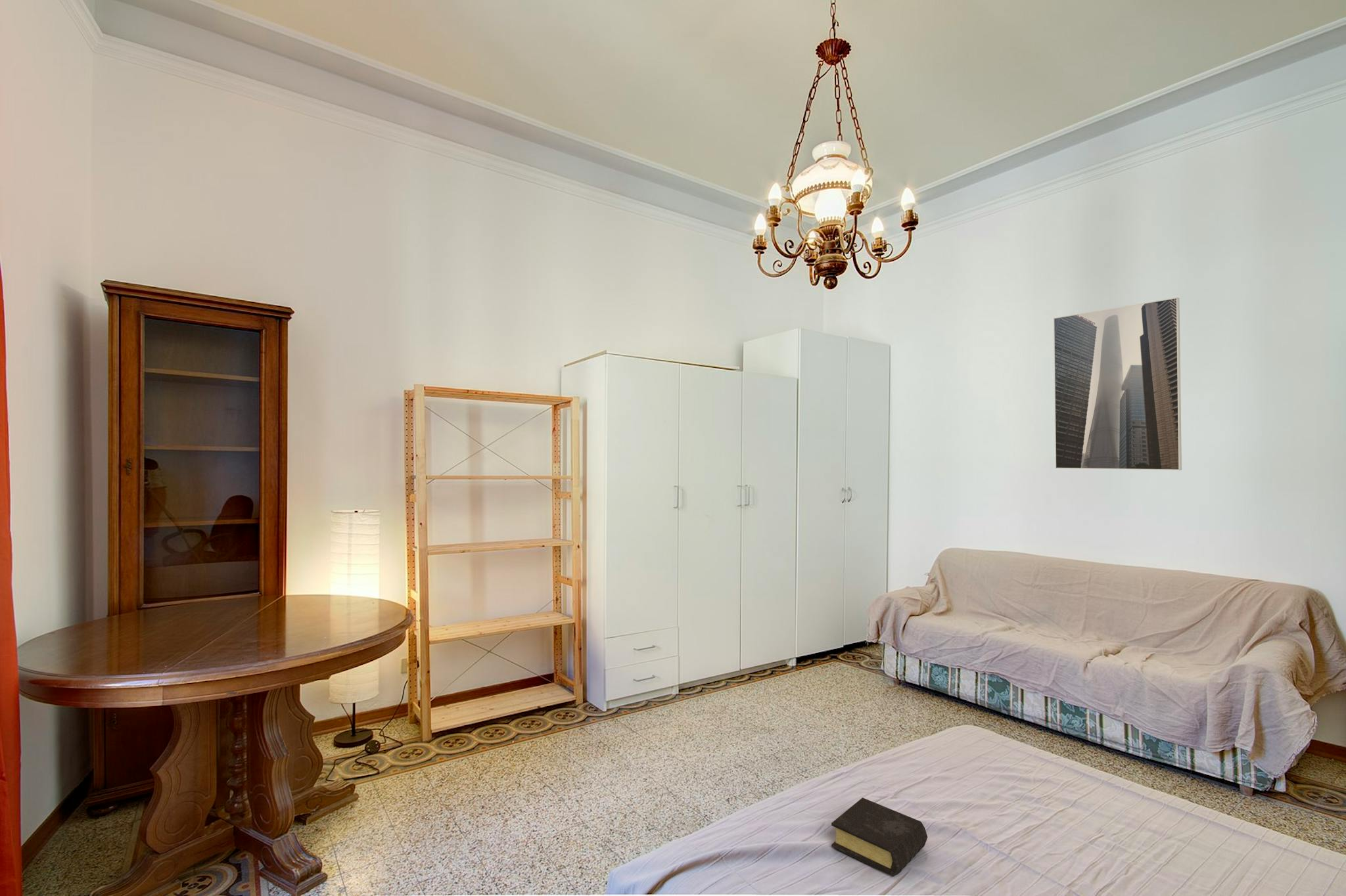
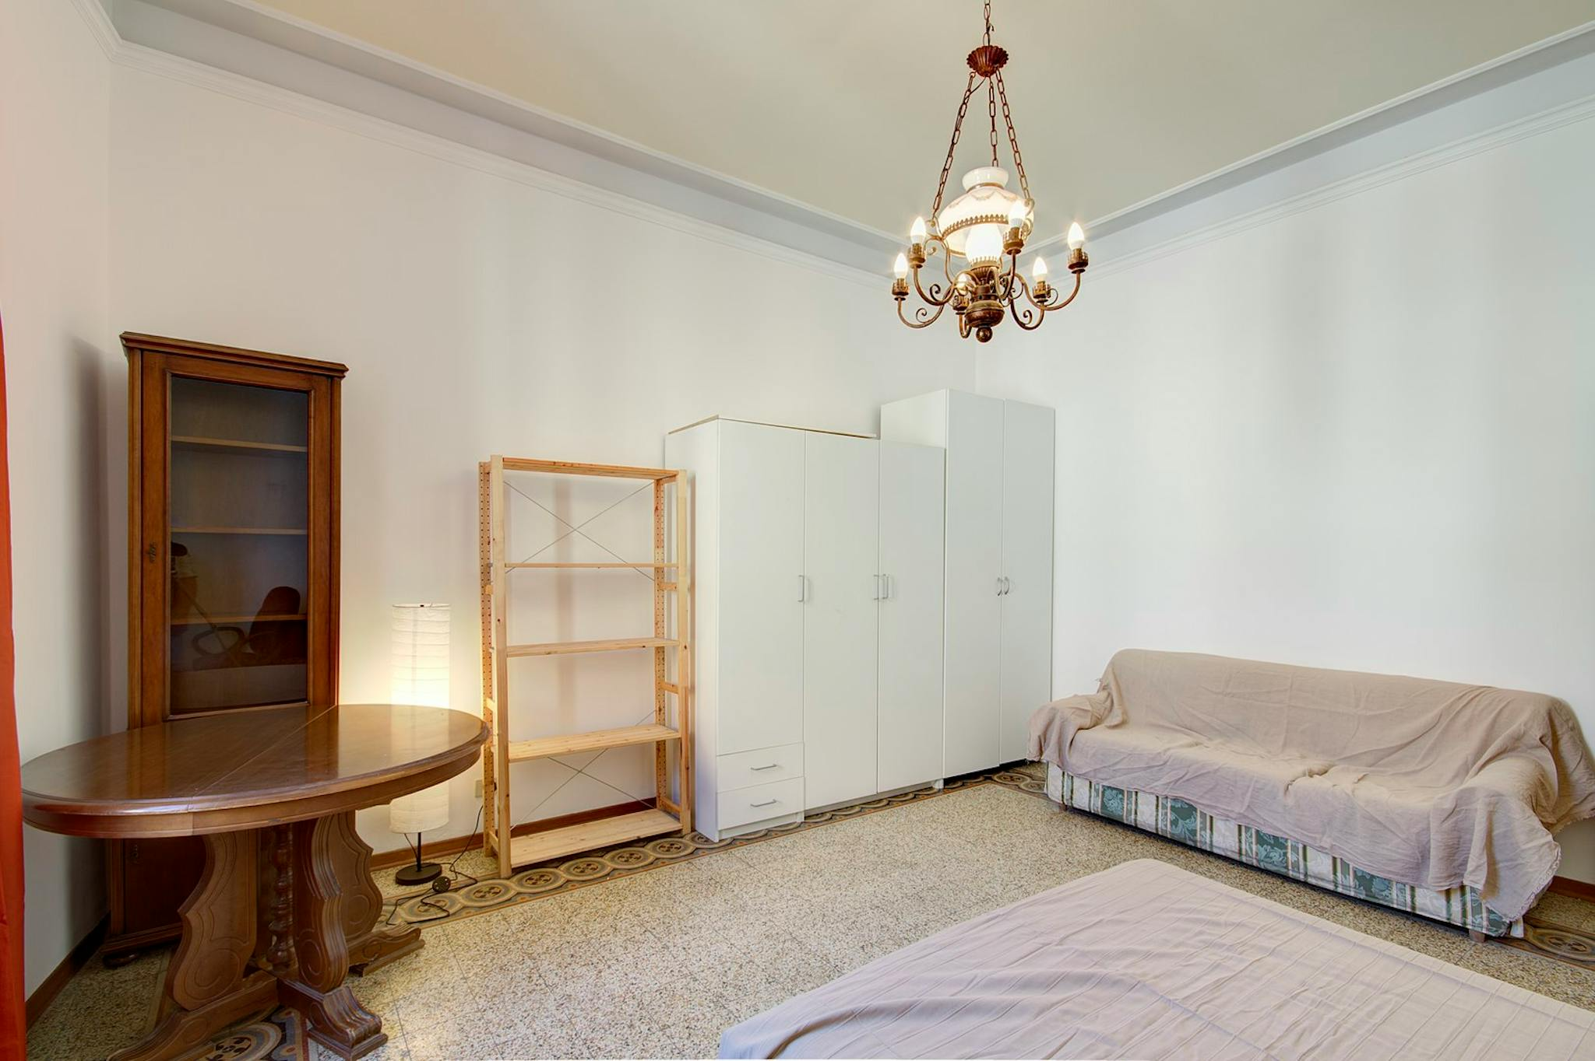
- book (880, 836)
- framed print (1113, 389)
